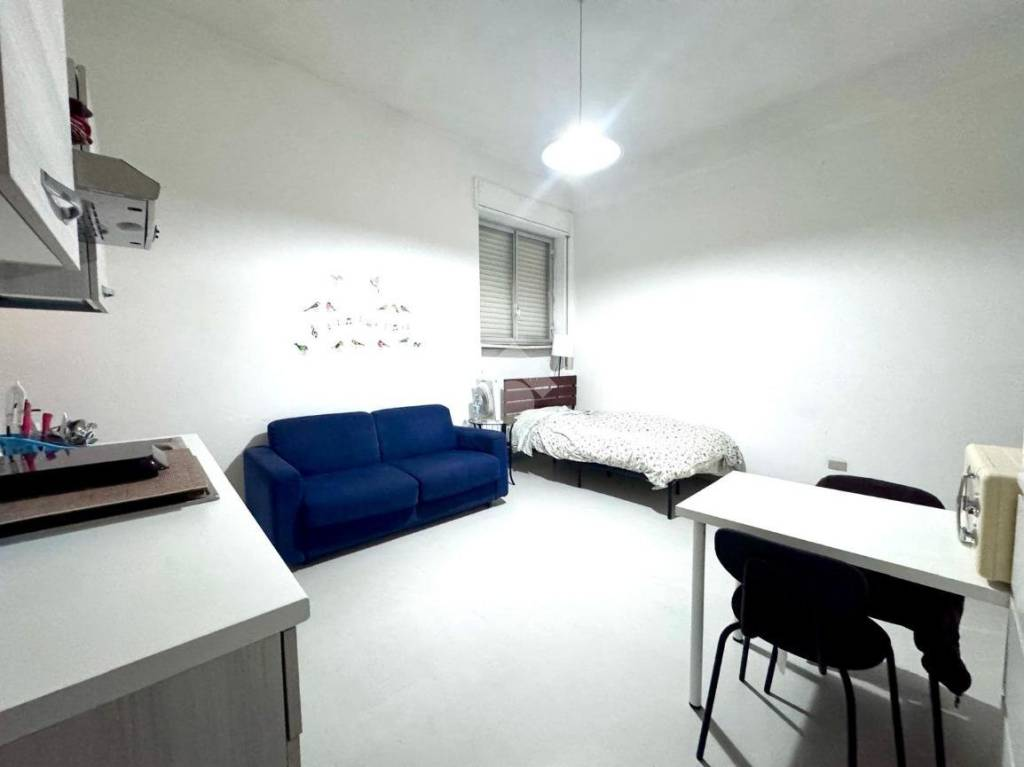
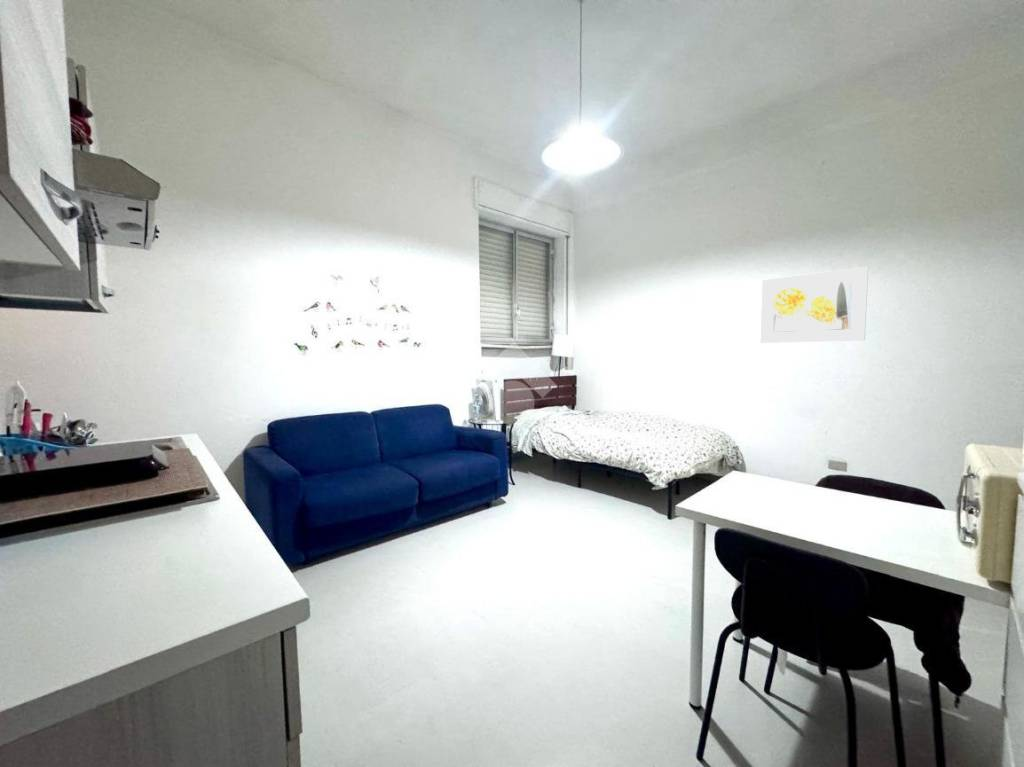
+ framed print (810, 308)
